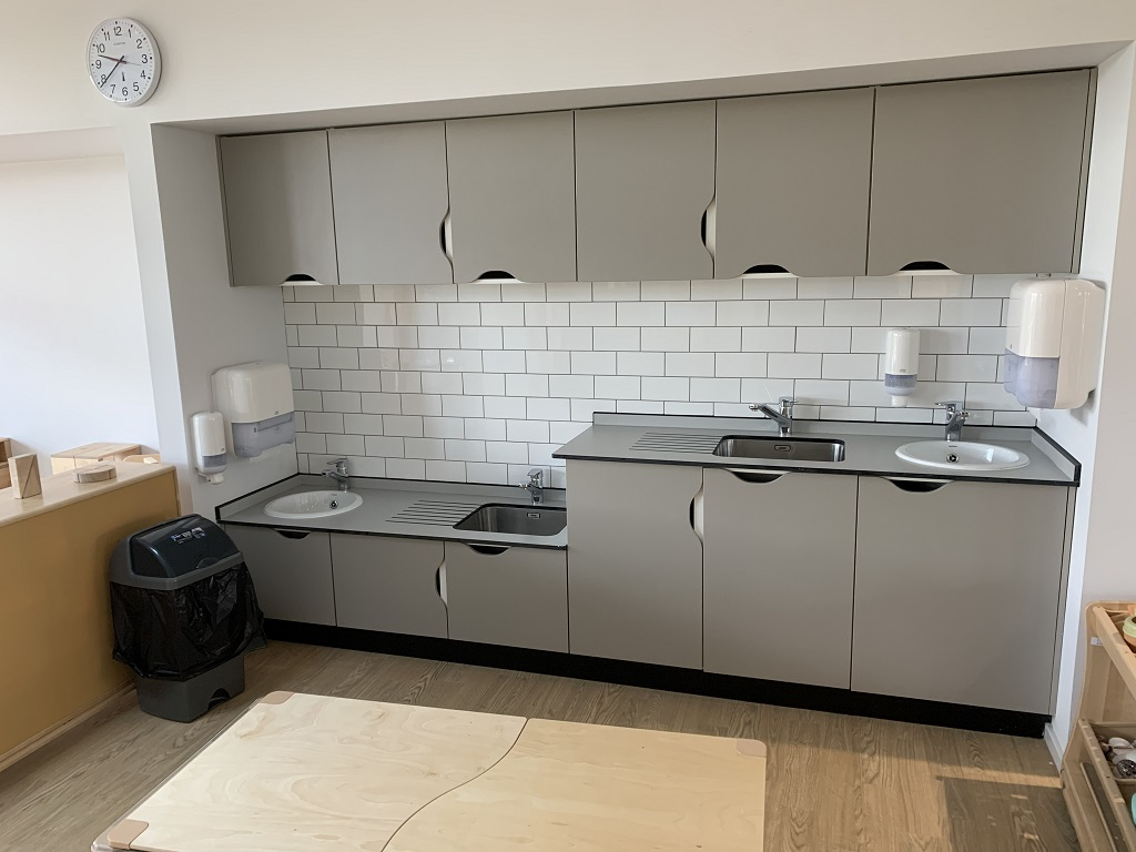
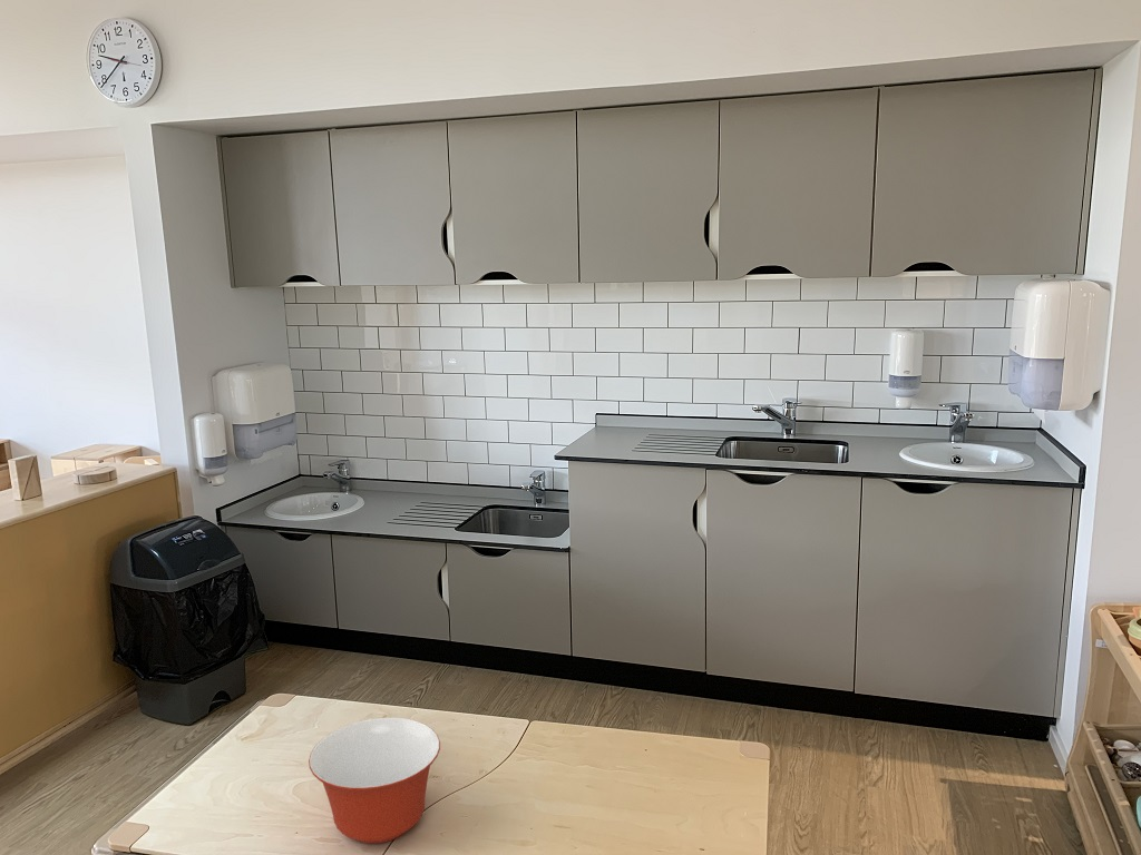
+ mixing bowl (378, 786)
